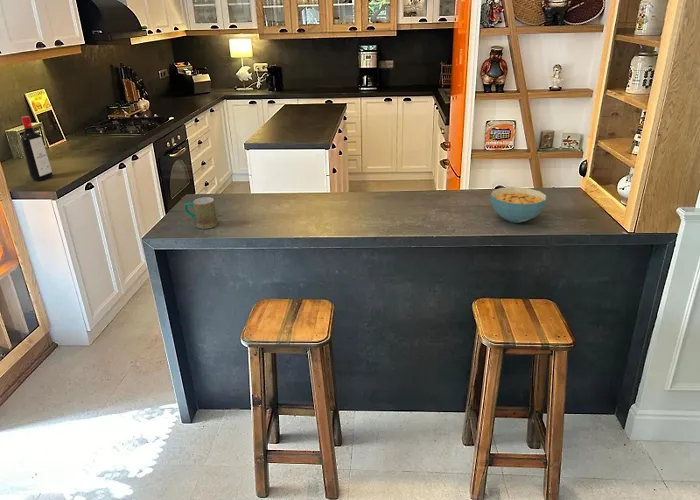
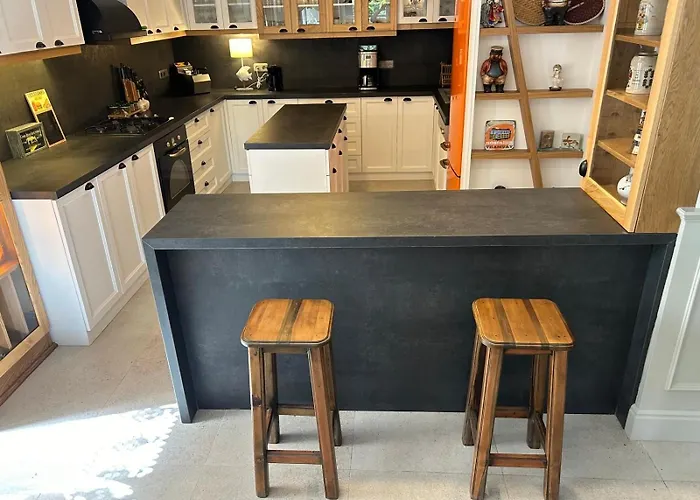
- liquor bottle (34, 148)
- cereal bowl (516, 207)
- mug (200, 213)
